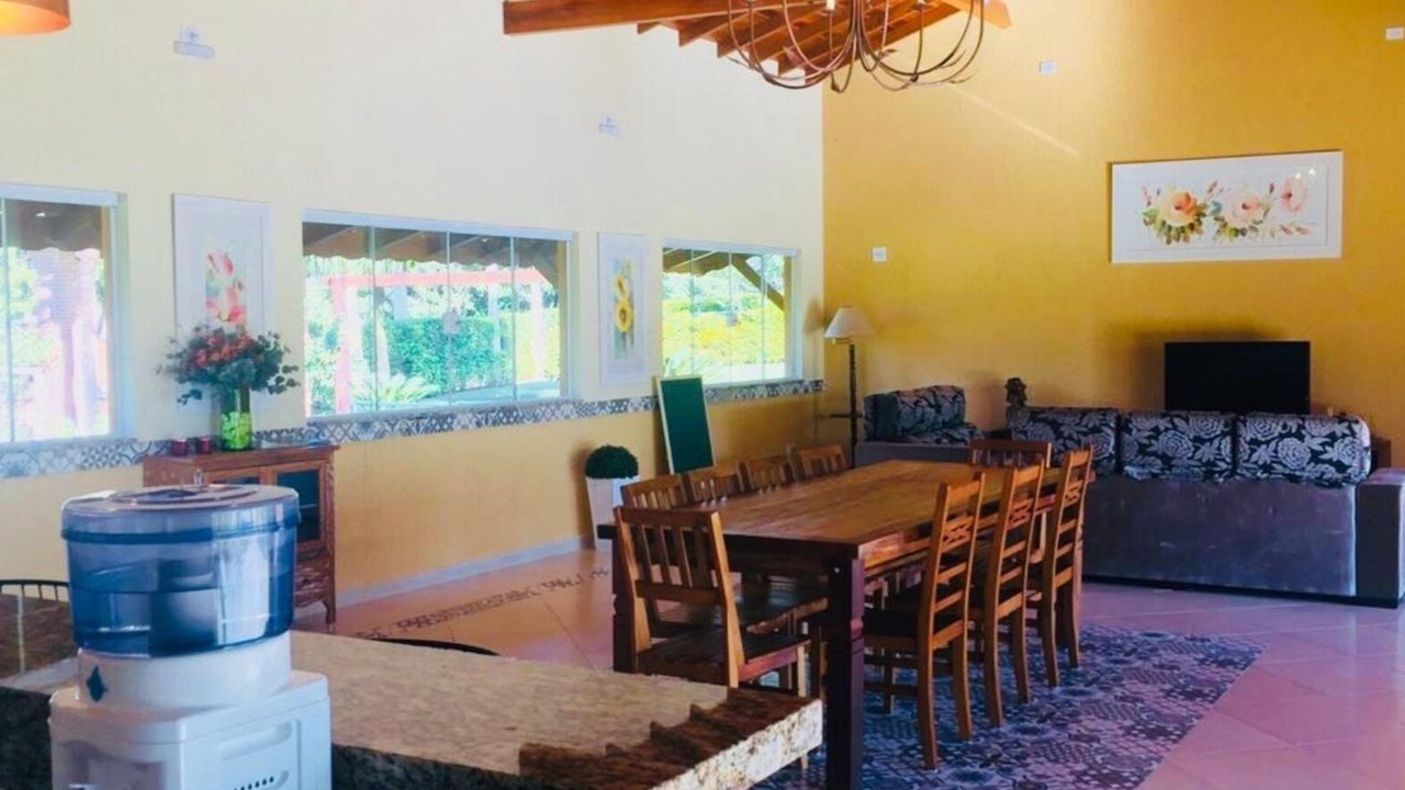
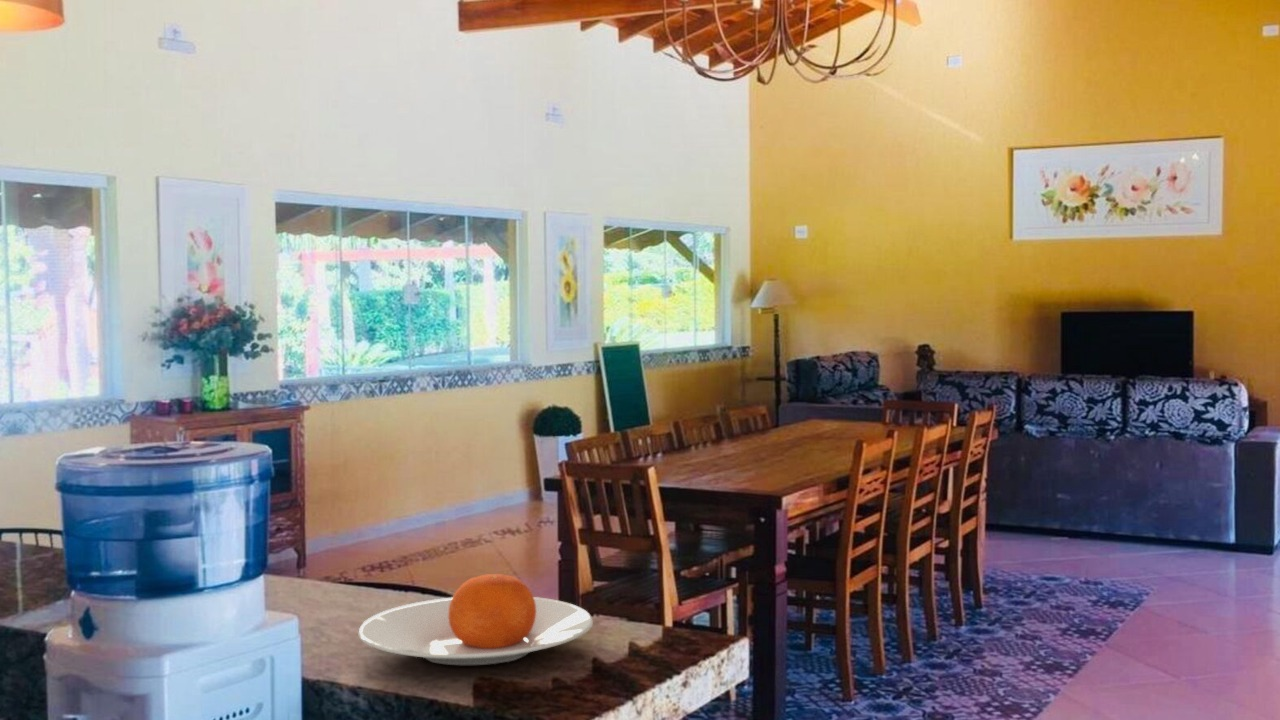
+ plate (476, 615)
